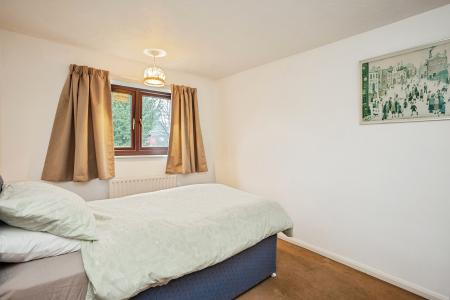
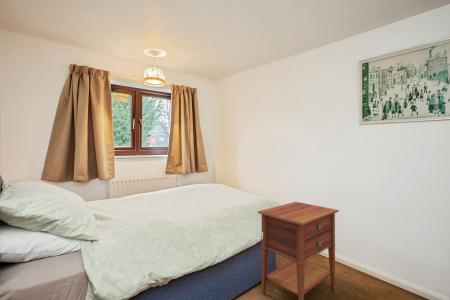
+ nightstand (298, 251)
